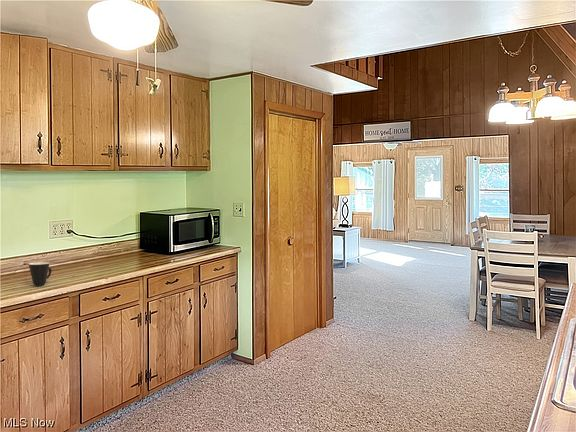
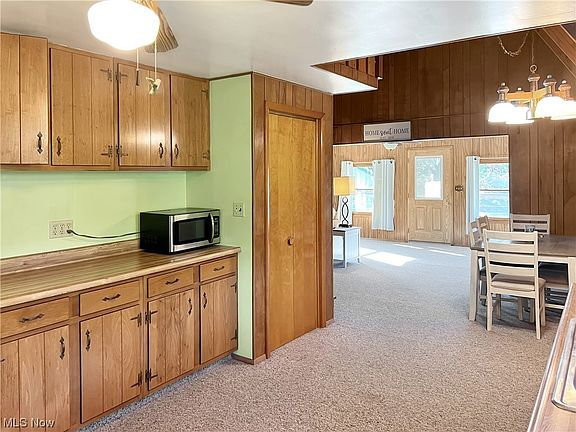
- mug (41, 274)
